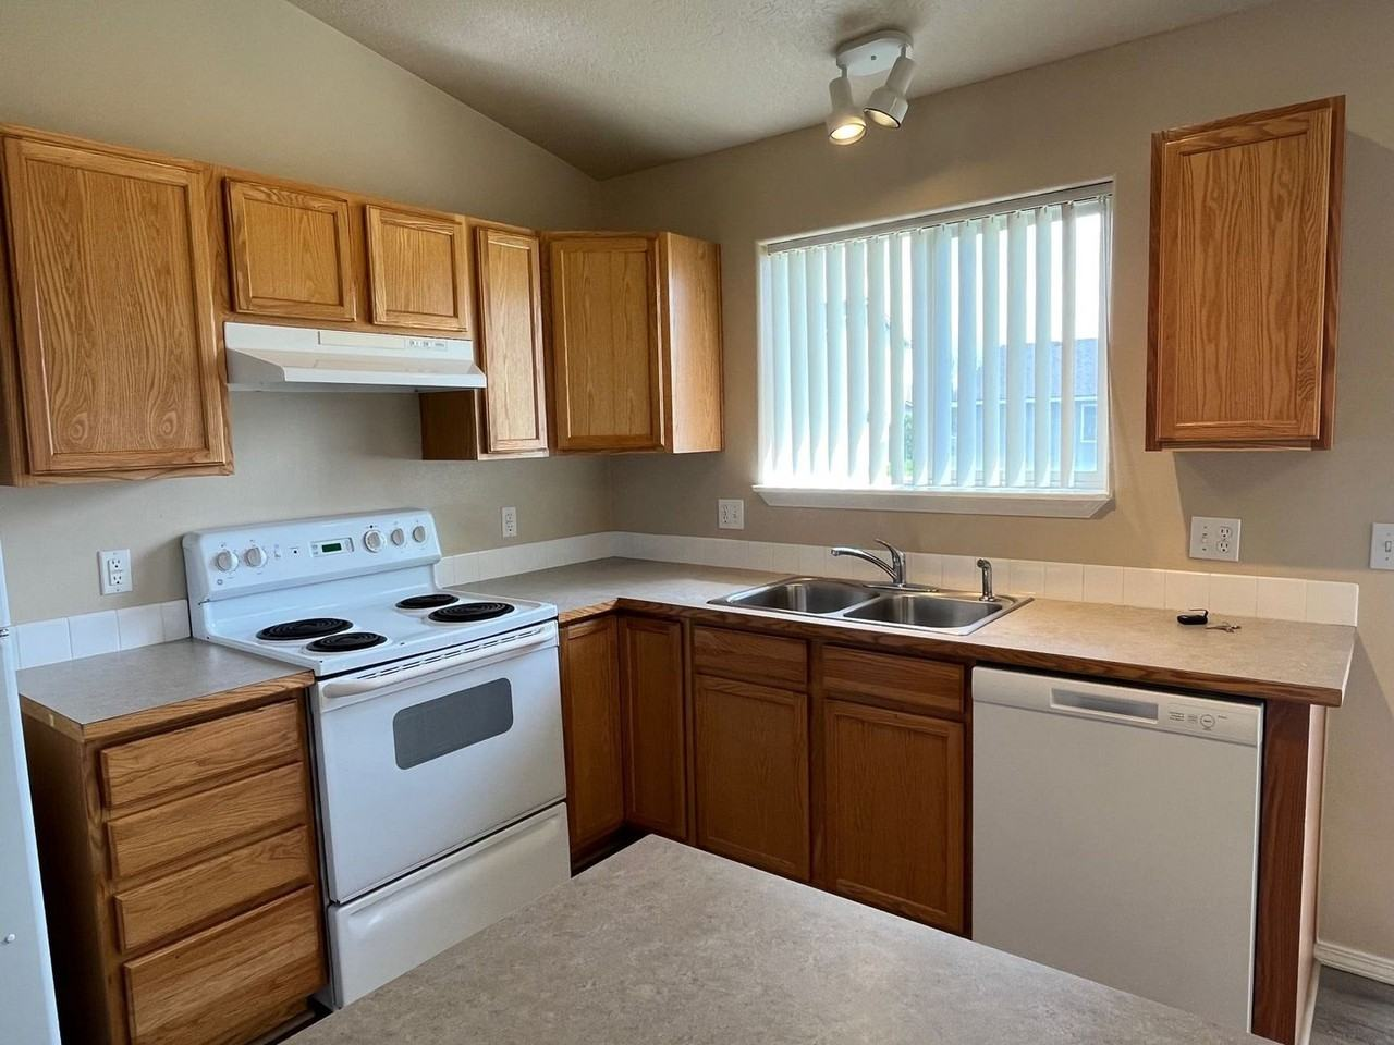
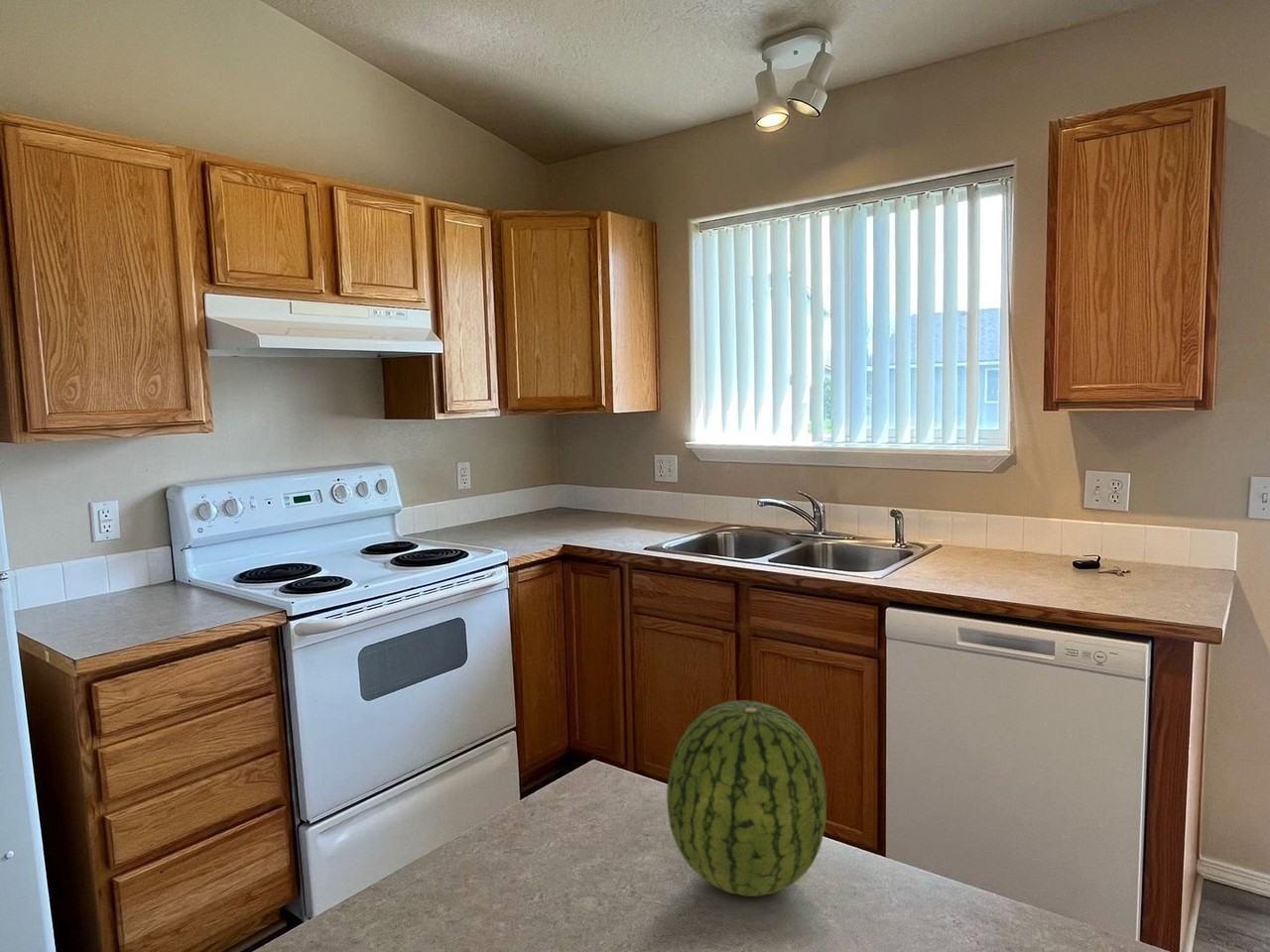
+ fruit (745, 794)
